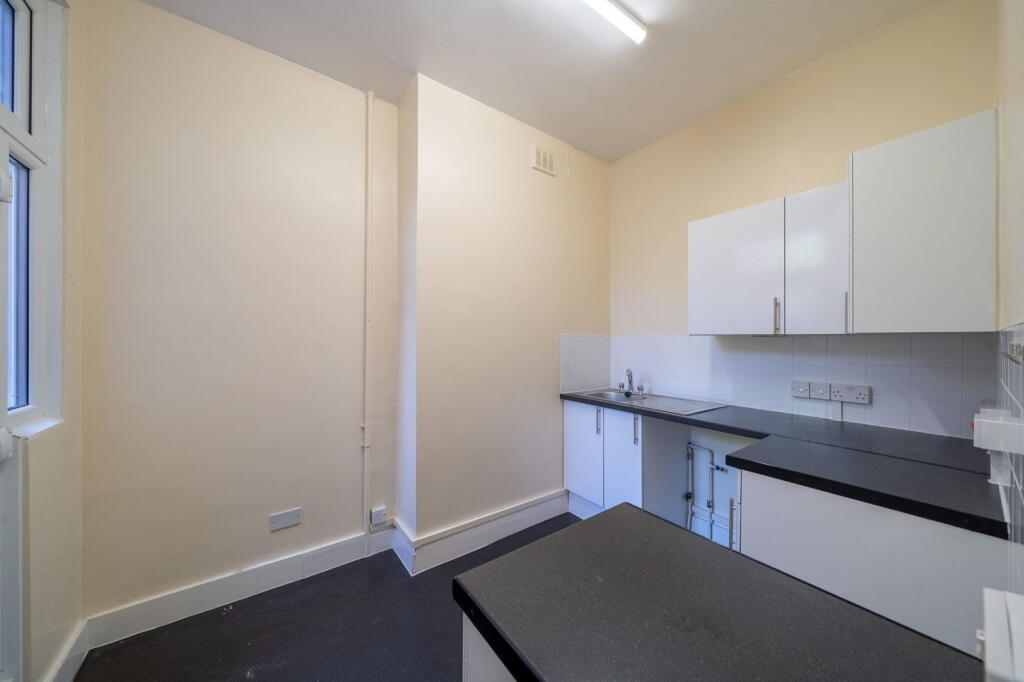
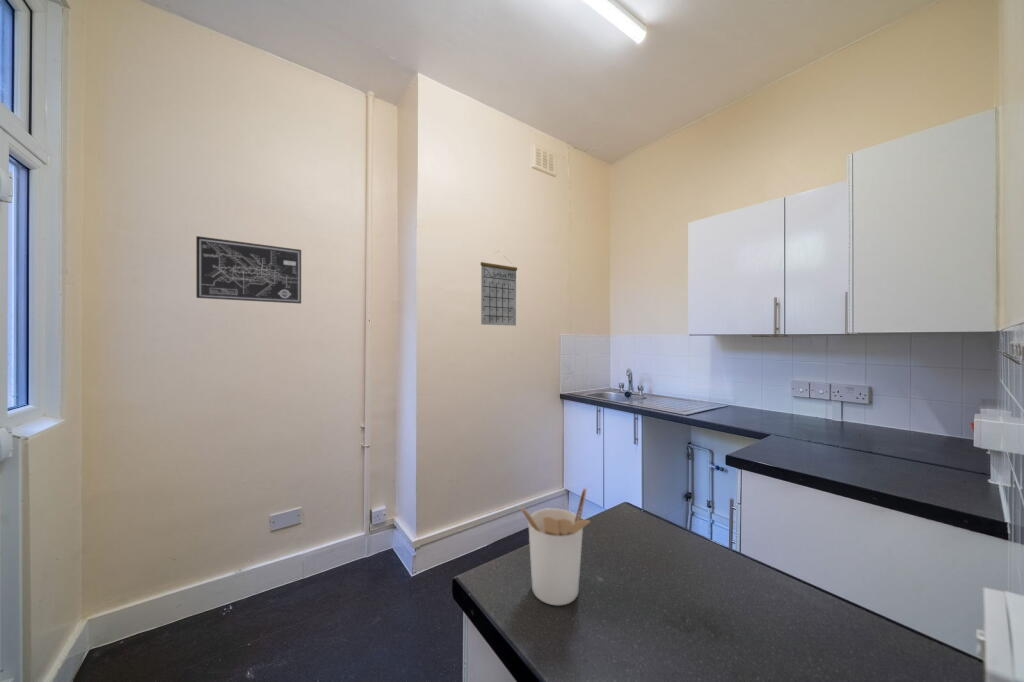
+ calendar (499, 287)
+ wall art (252, 272)
+ utensil holder (558, 546)
